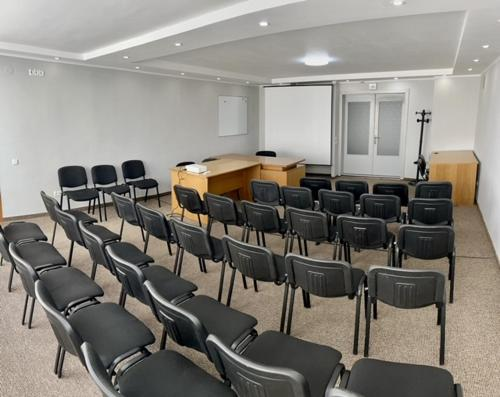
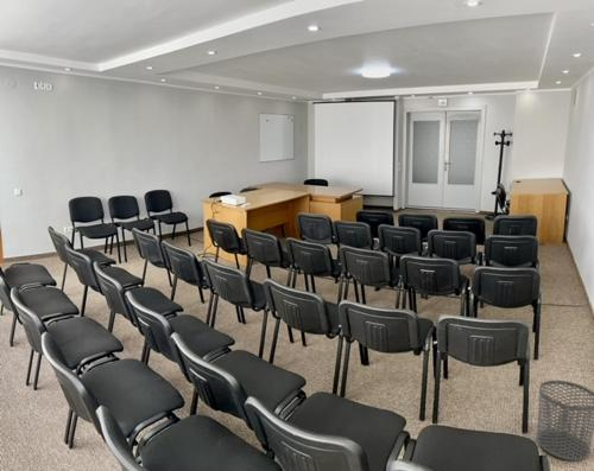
+ waste bin (565, 420)
